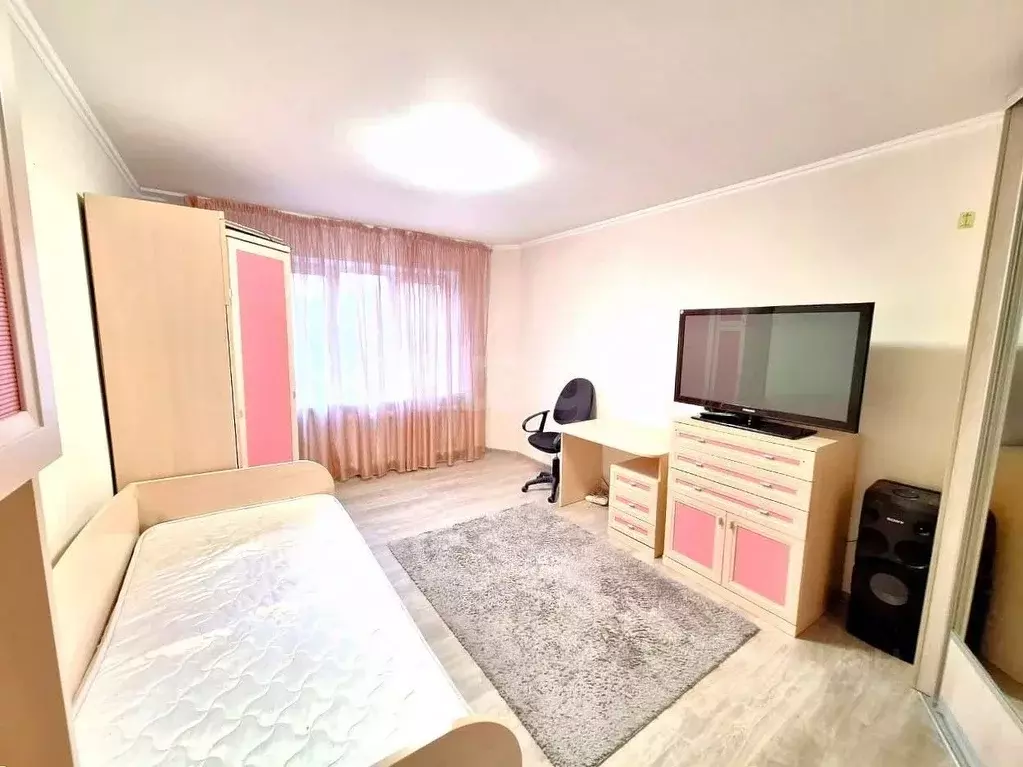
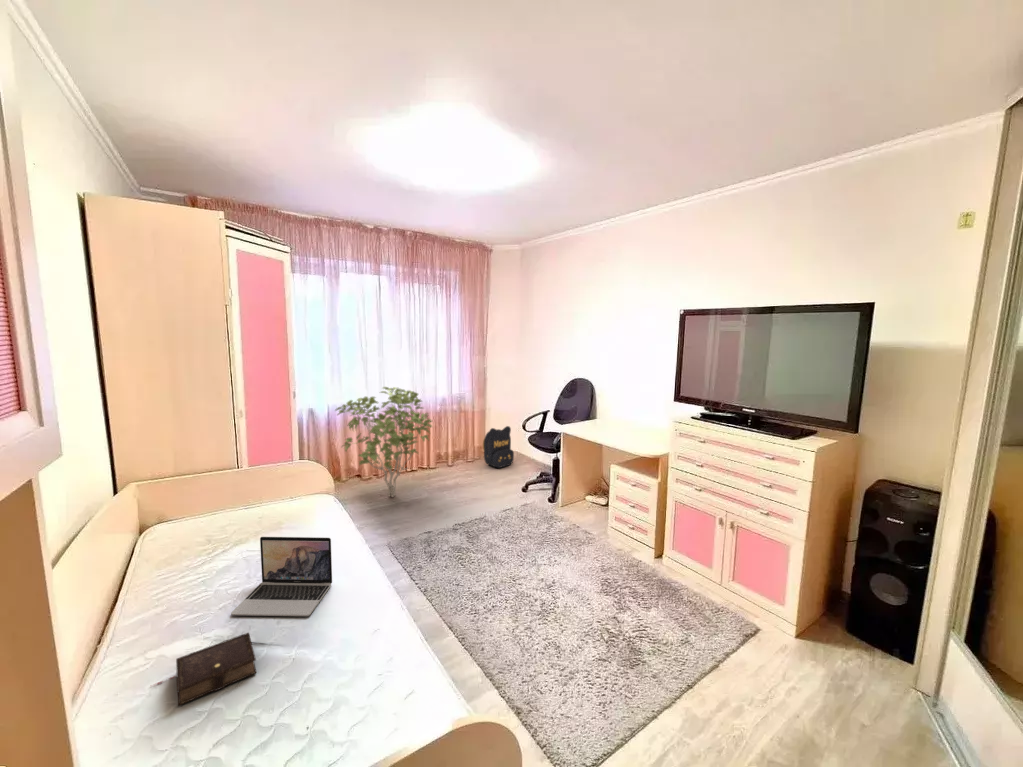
+ laptop (283, 574)
+ backpack (496, 445)
+ book (203, 670)
+ shrub (390, 442)
